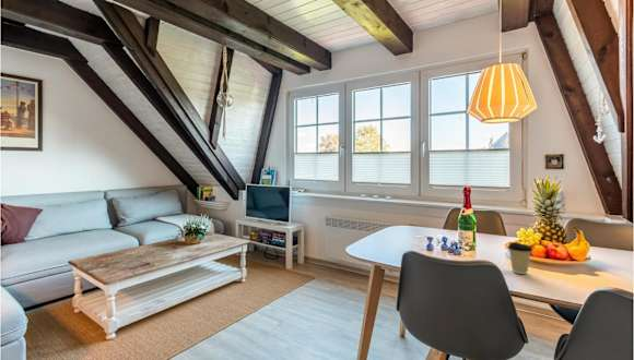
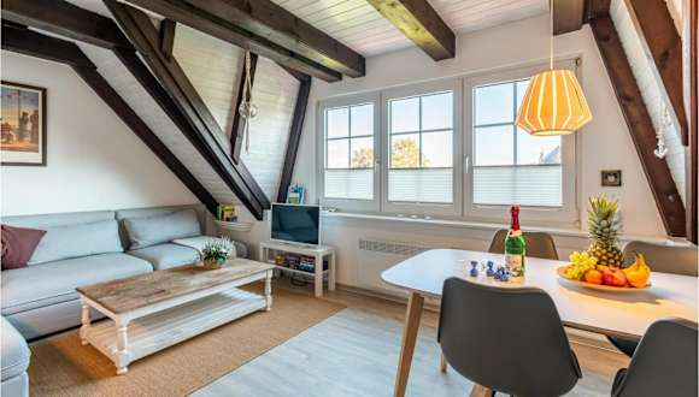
- coffee cup (519, 257)
